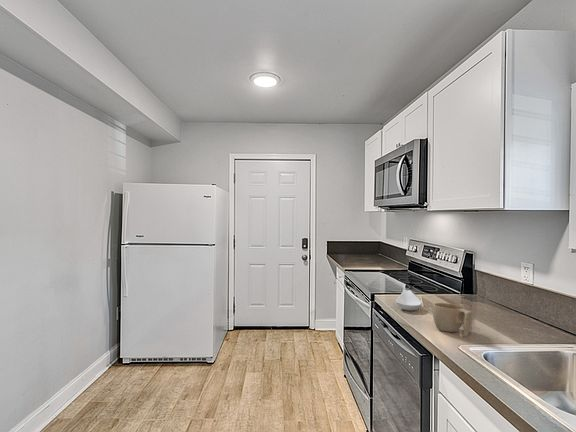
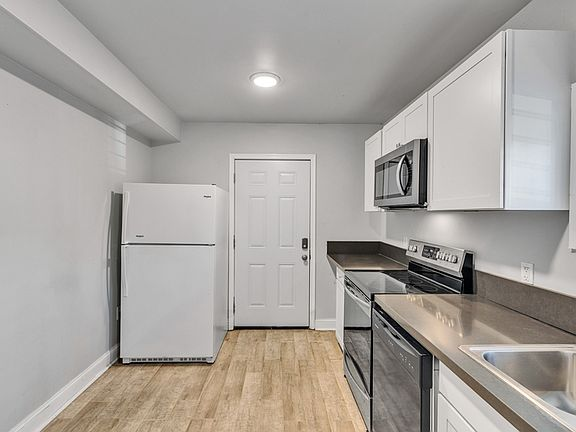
- spoon rest (407, 299)
- cup (452, 319)
